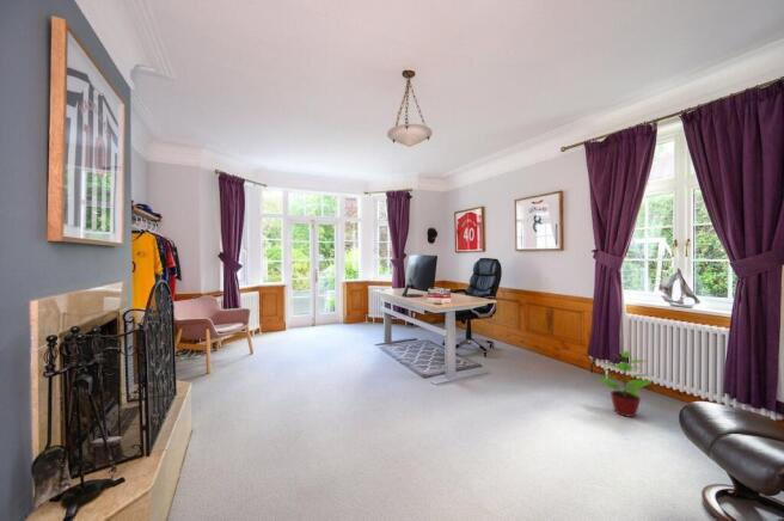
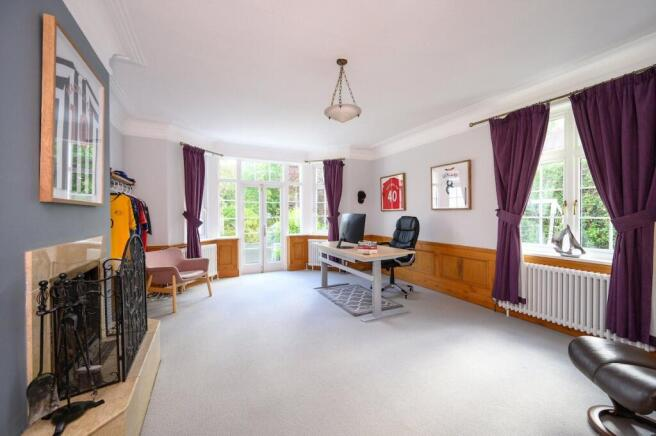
- potted plant (627, 382)
